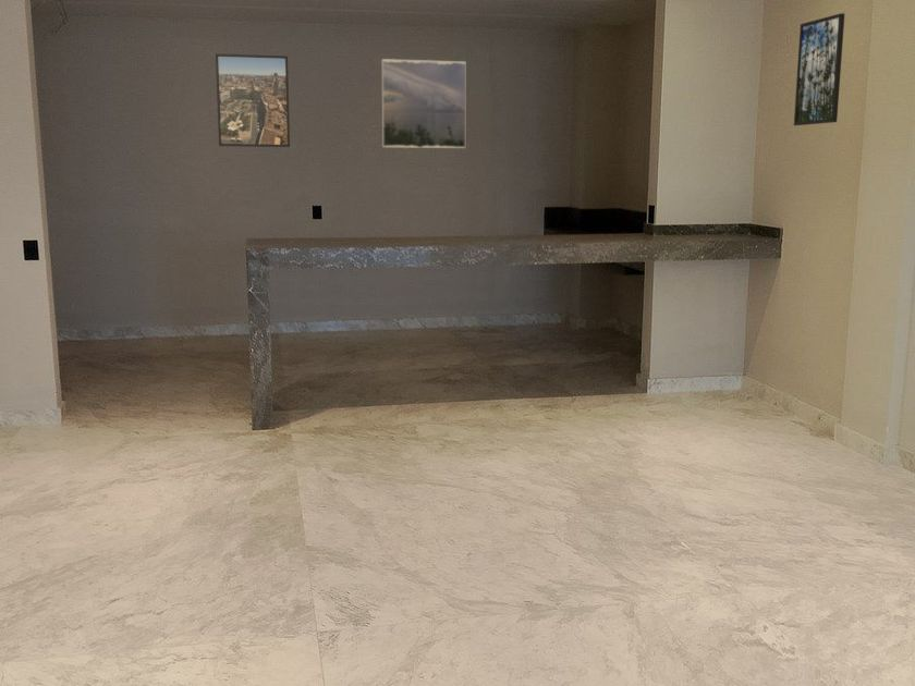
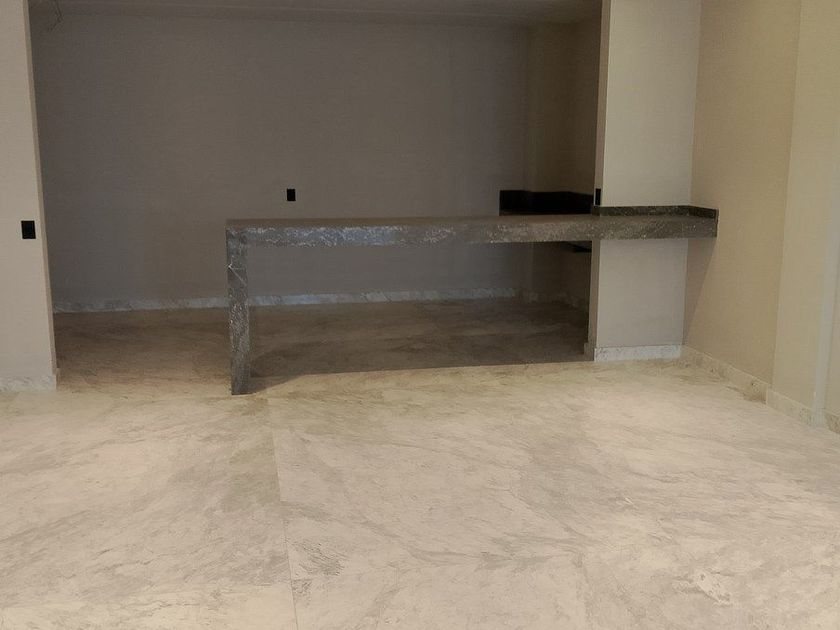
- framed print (818, 72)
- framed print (424, 103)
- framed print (253, 100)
